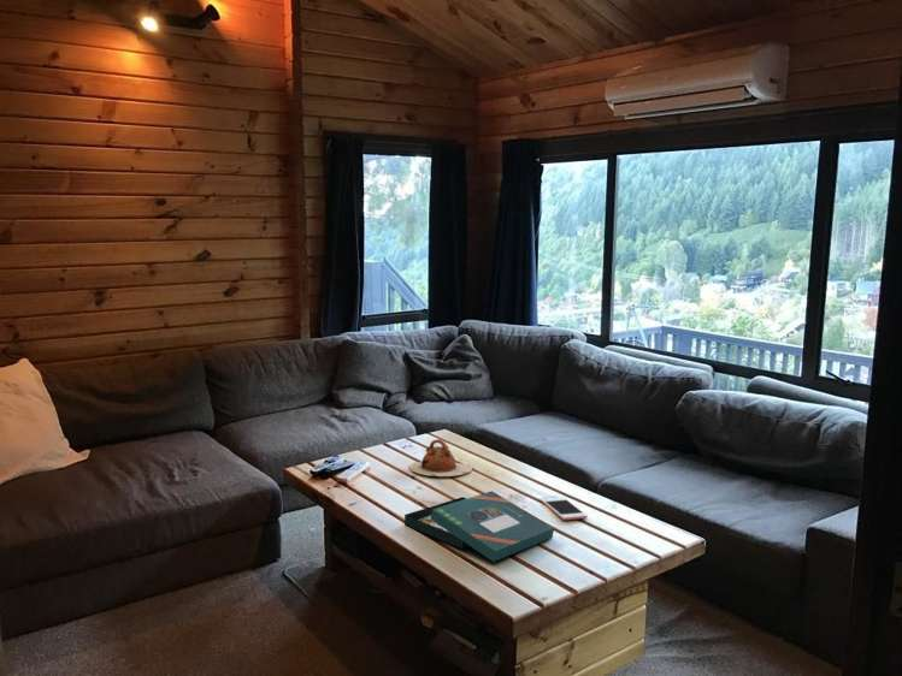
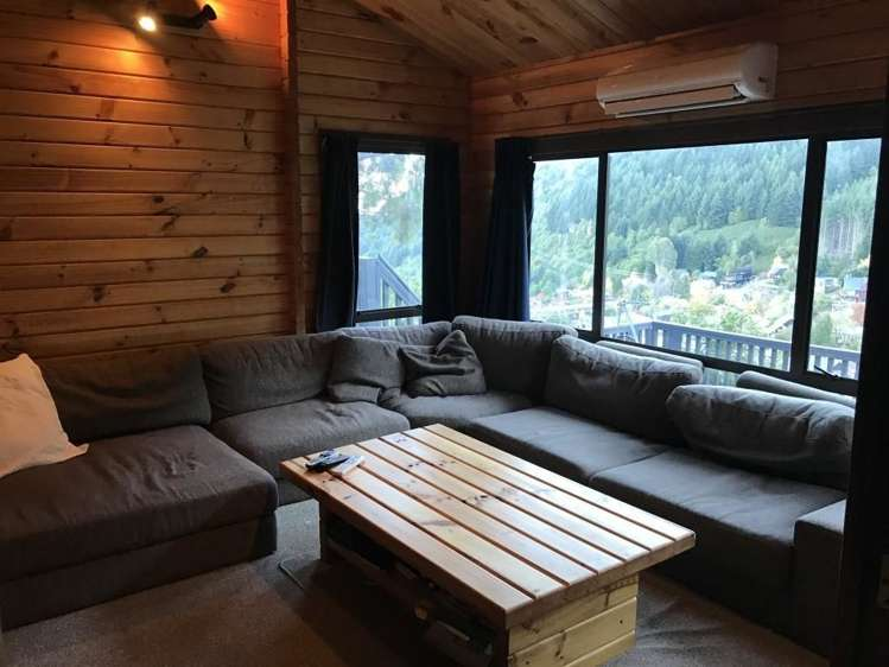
- teapot (441, 452)
- cell phone (564, 508)
- board game (477, 517)
